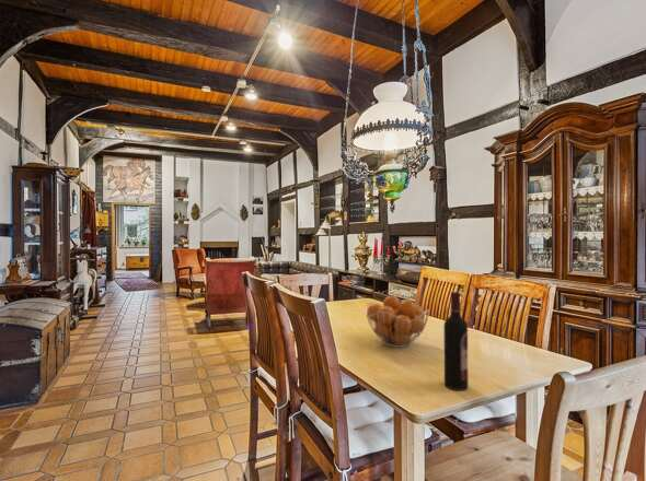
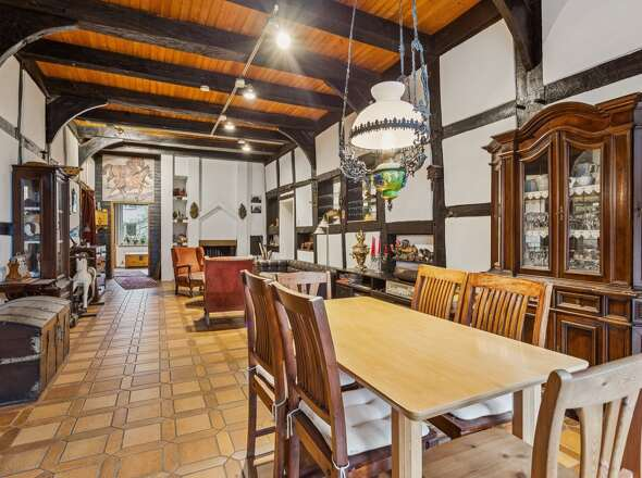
- wine bottle (455, 339)
- fruit basket (396, 320)
